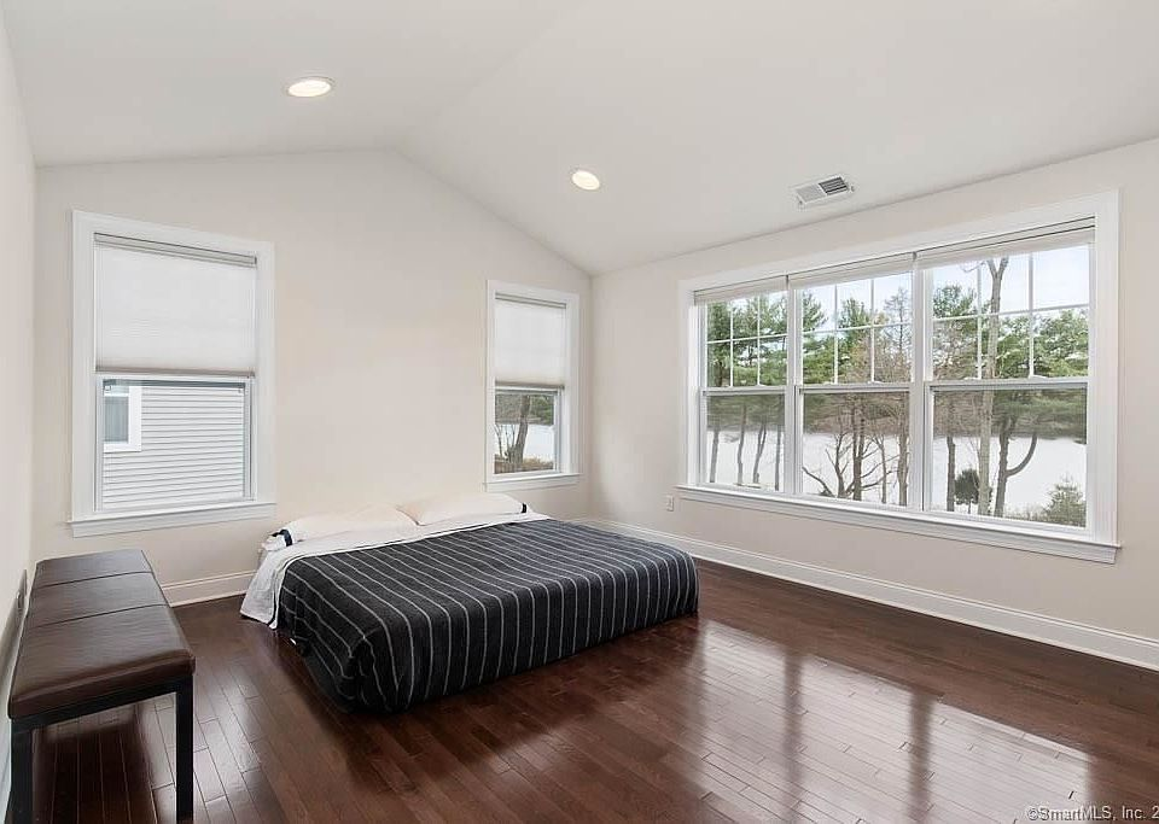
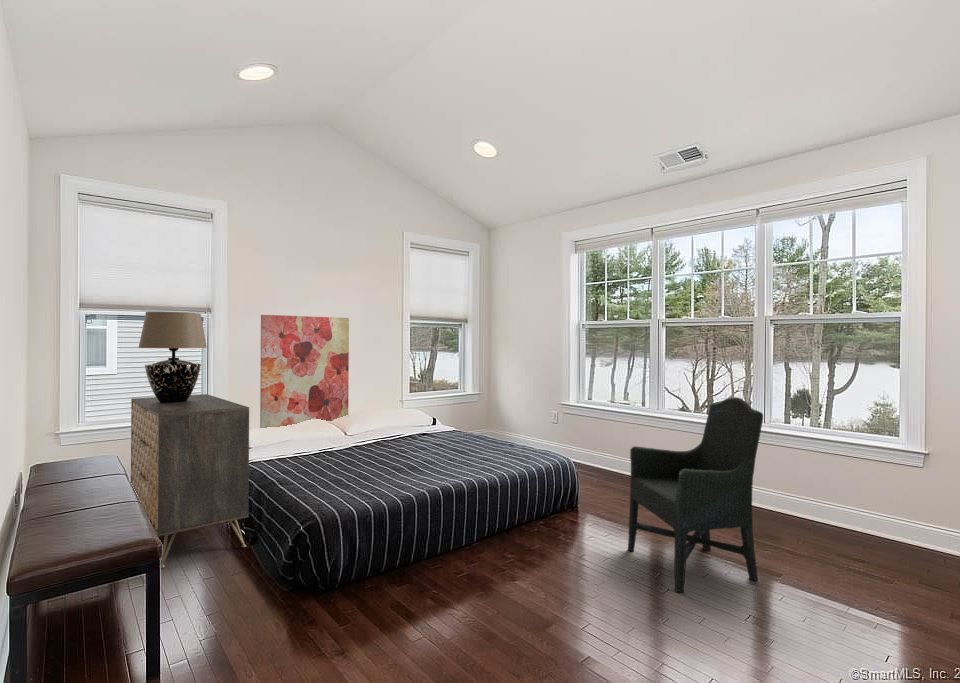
+ dresser (185, 468)
+ chair (696, 482)
+ table lamp (173, 357)
+ wall art (306, 375)
